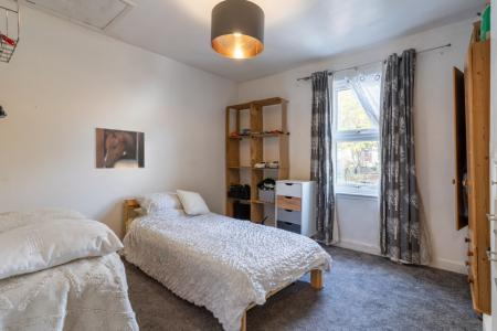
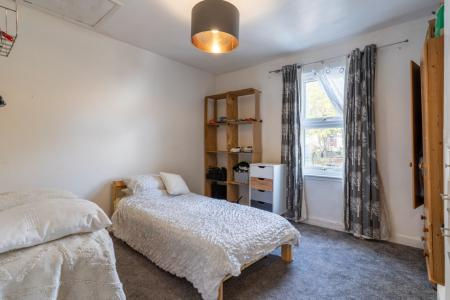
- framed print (120, 149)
